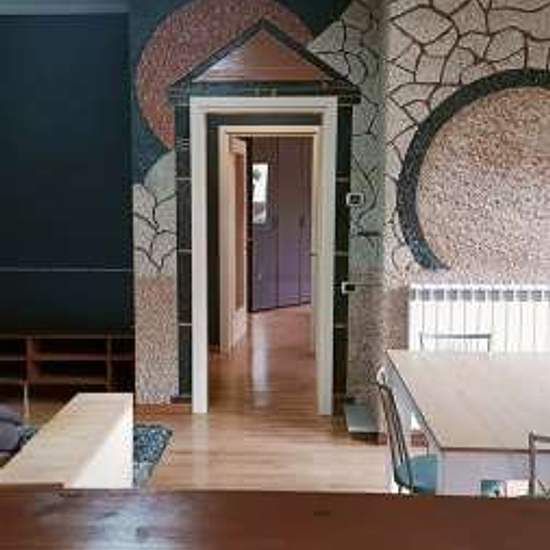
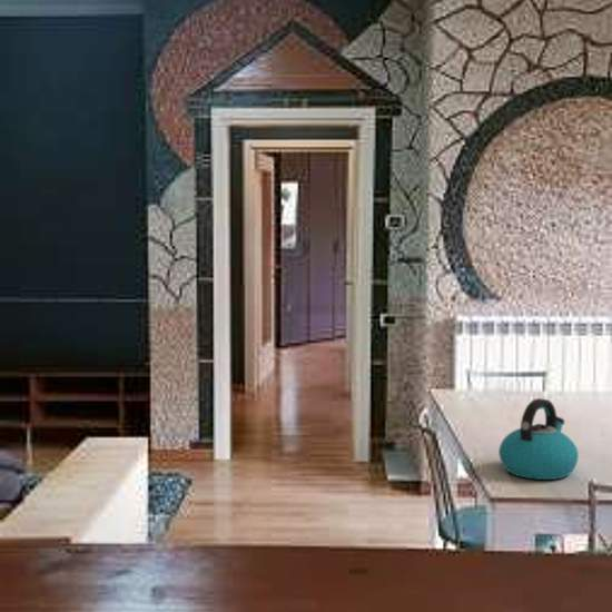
+ kettle (541, 434)
